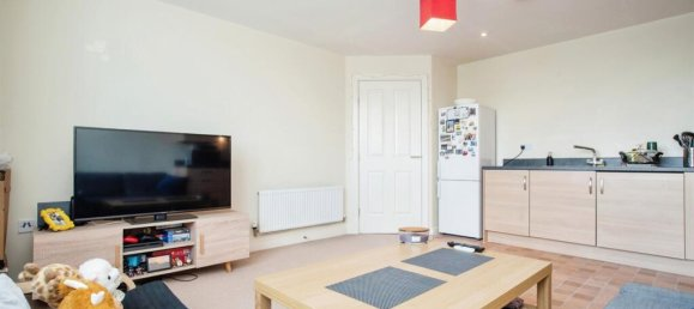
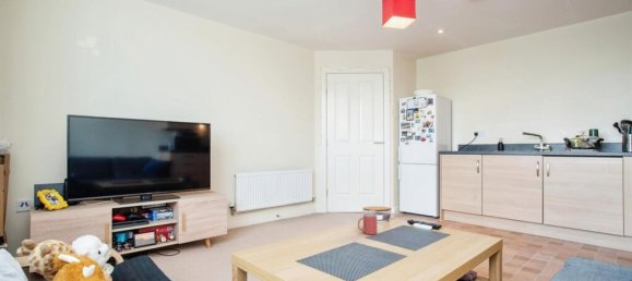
+ mug (367, 224)
